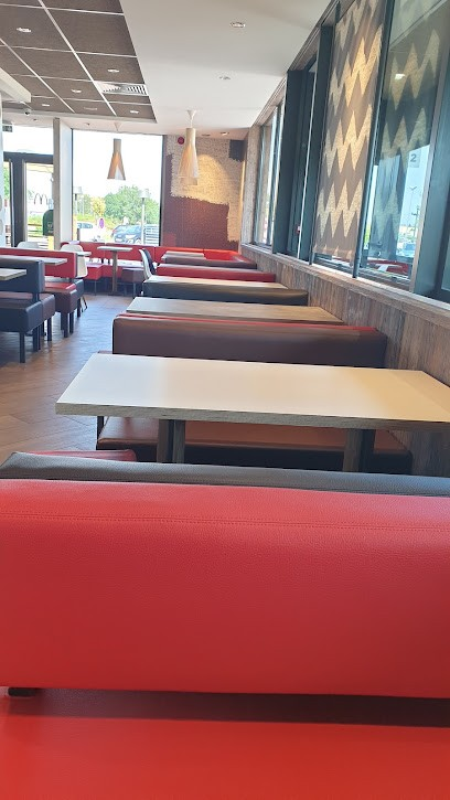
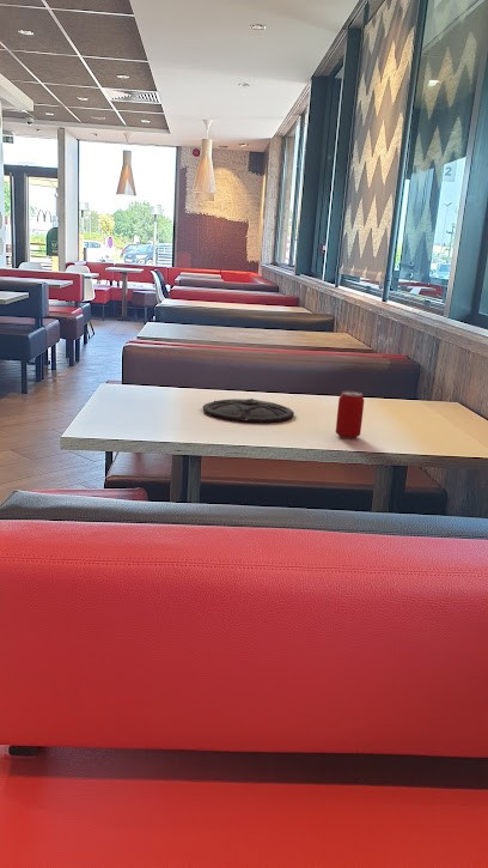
+ beverage can (349, 414)
+ plate (248, 405)
